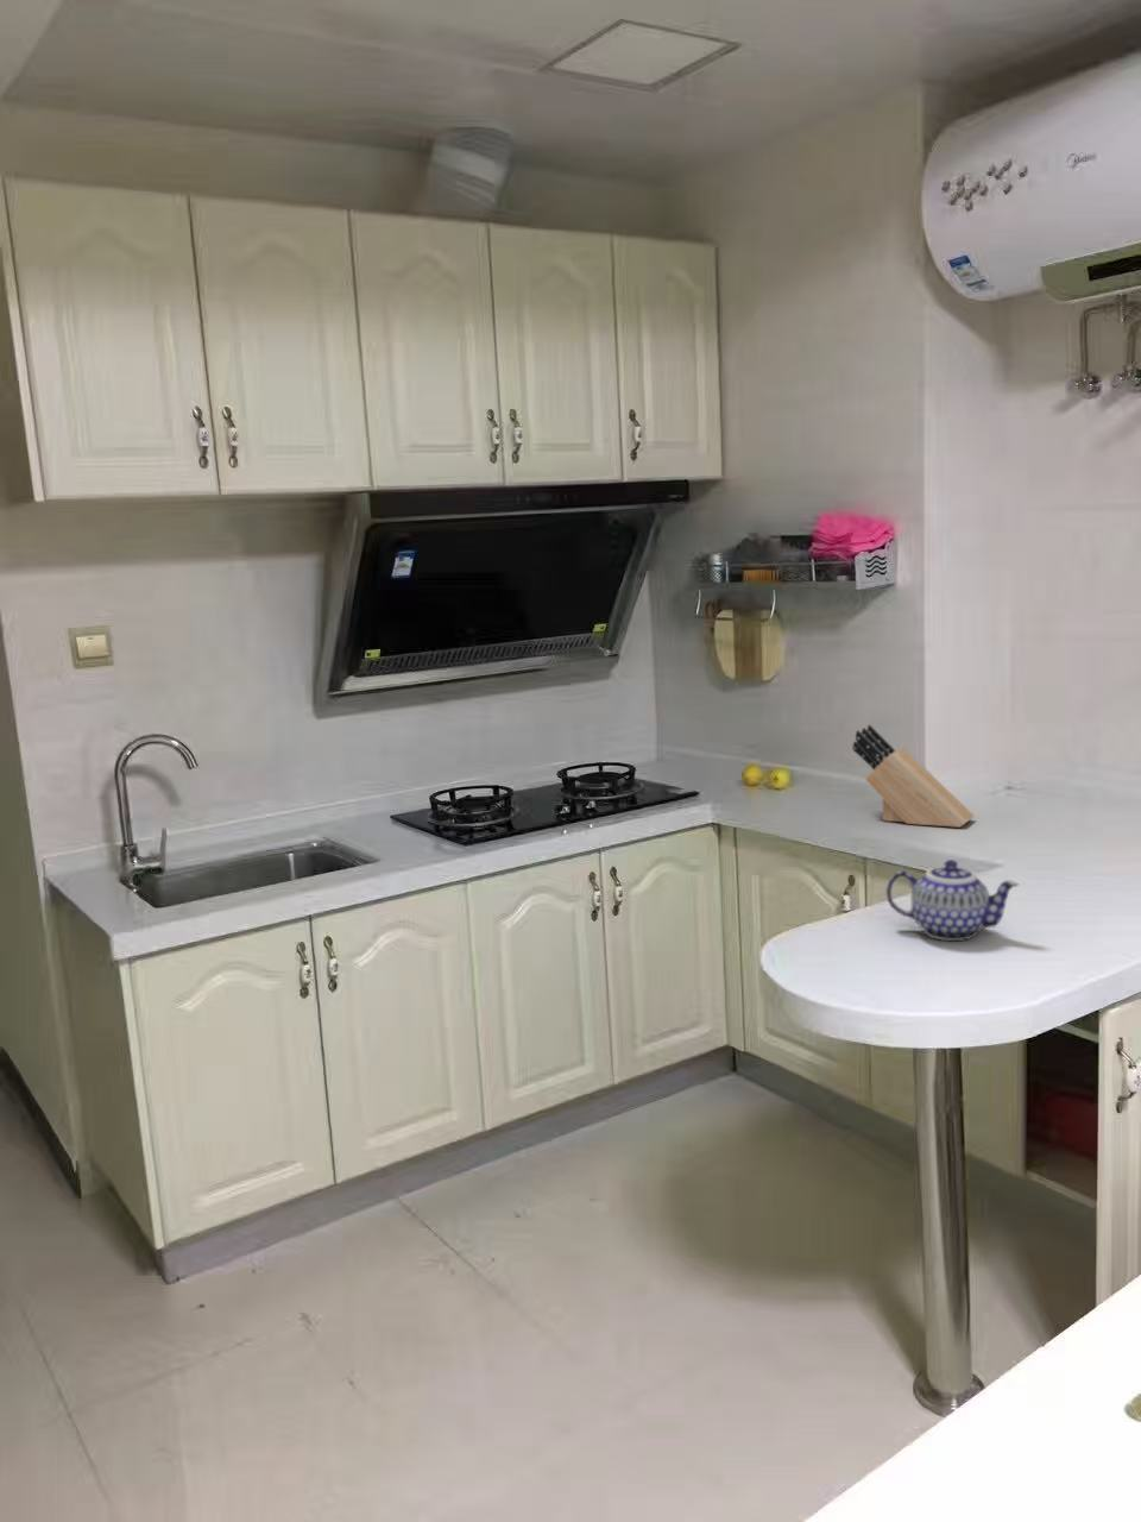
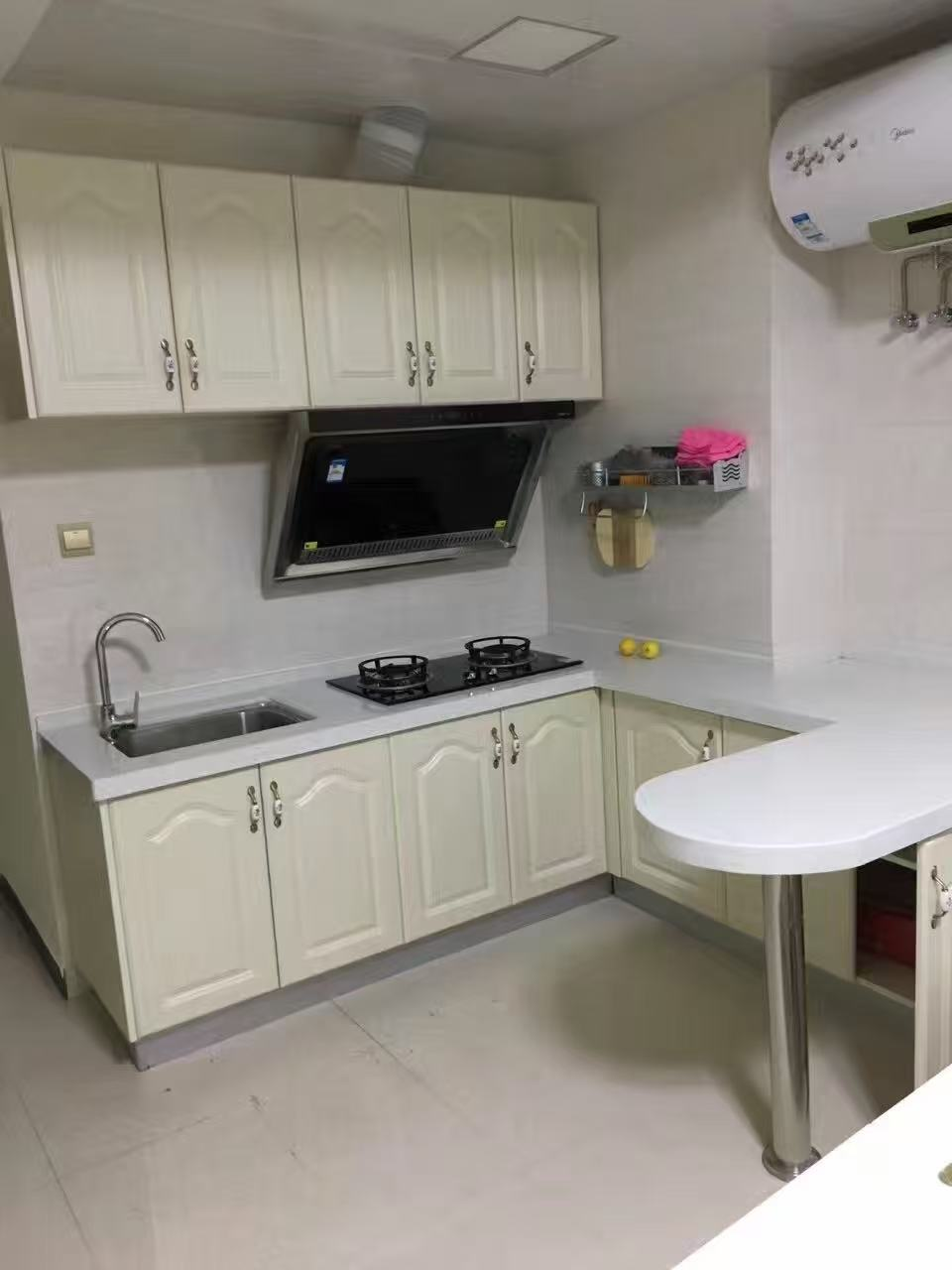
- knife block (910, 774)
- teapot (950, 896)
